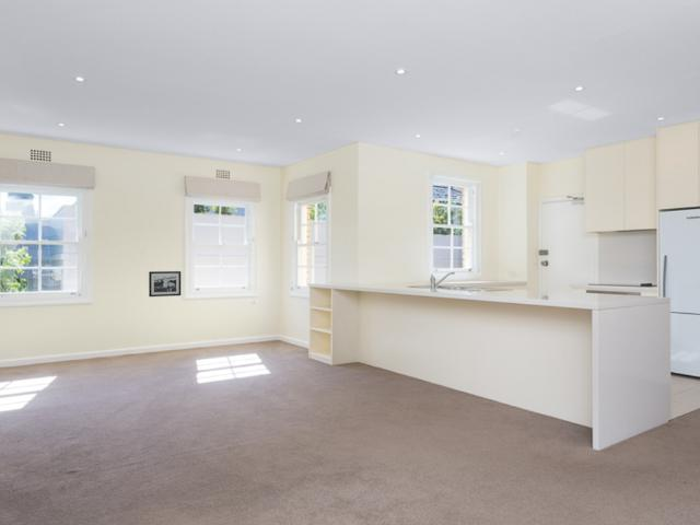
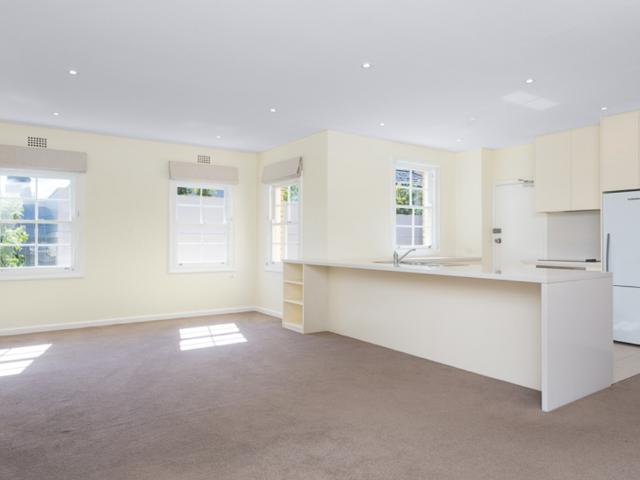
- picture frame (165, 283)
